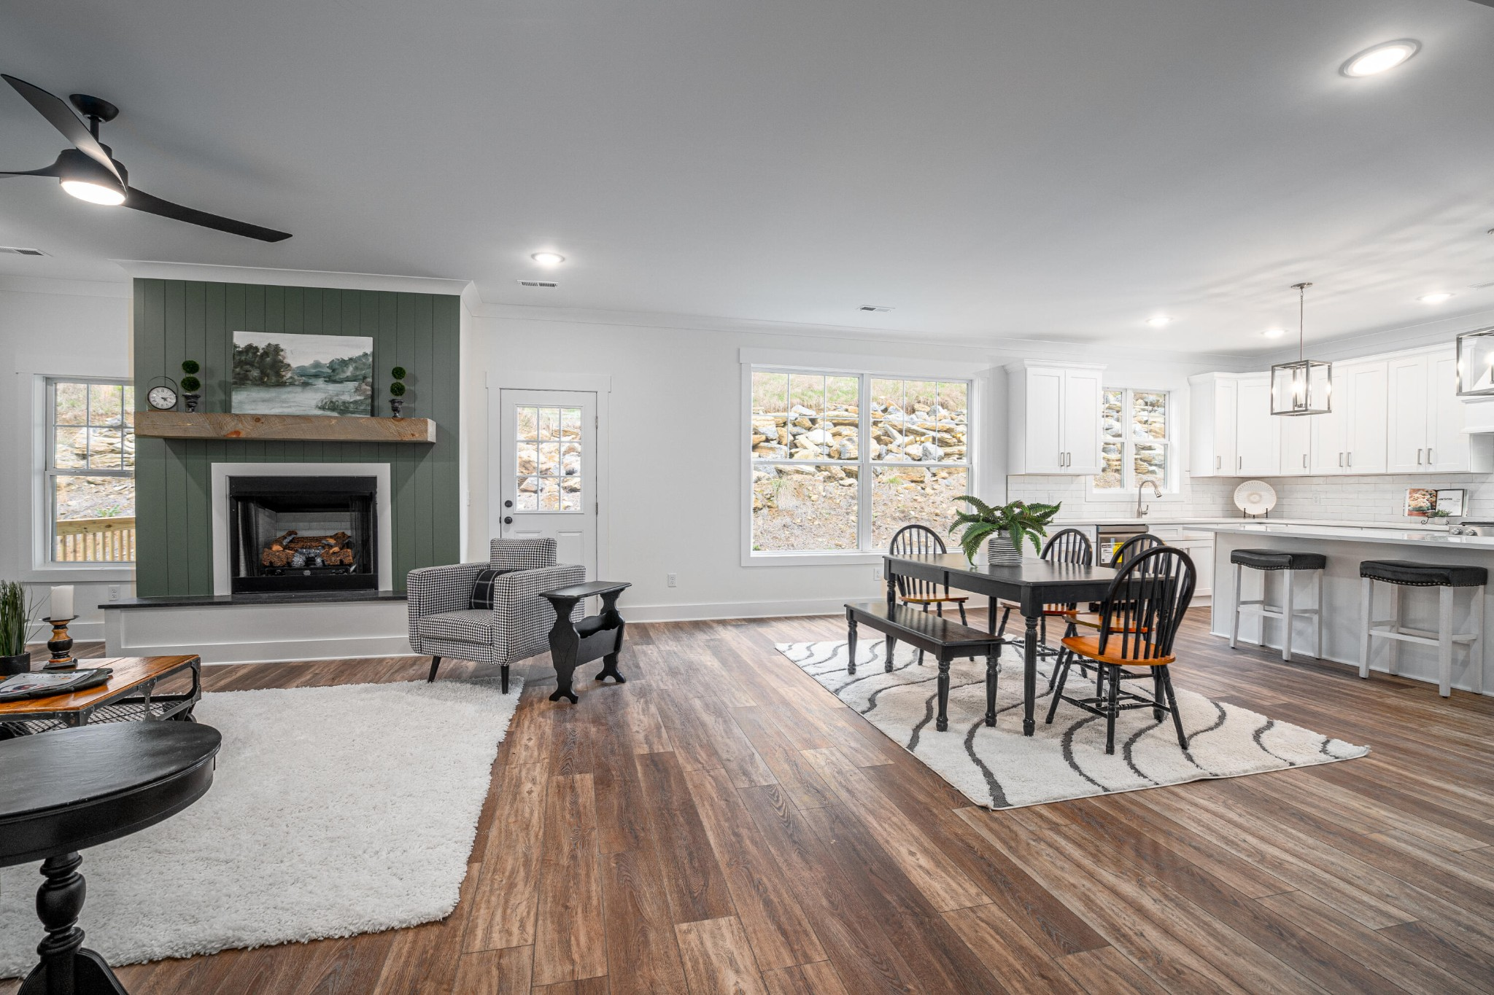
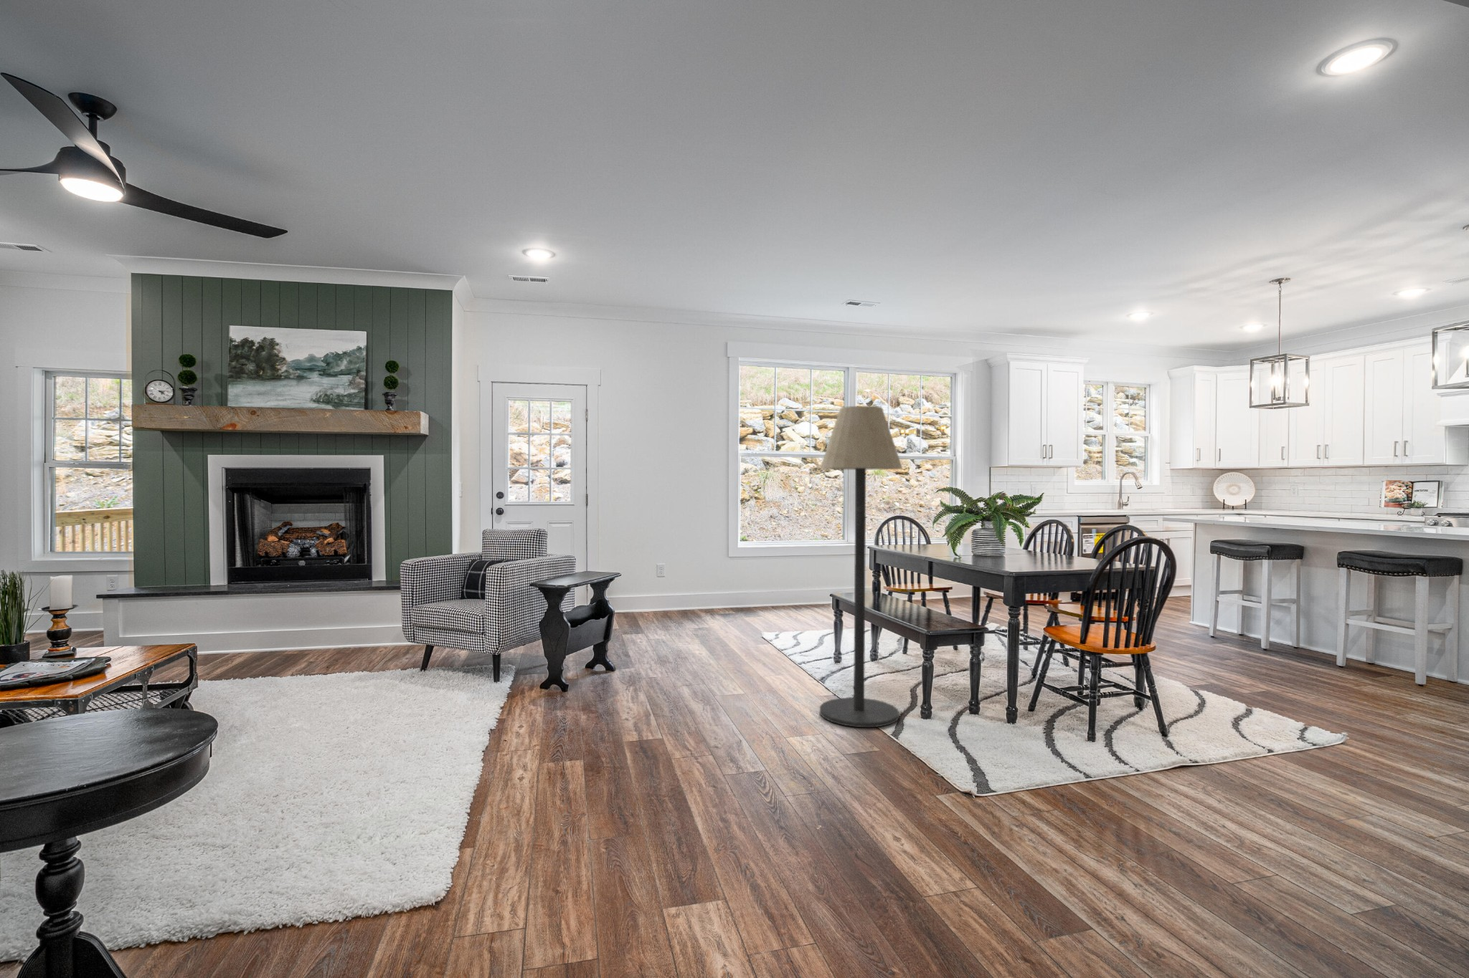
+ floor lamp (860, 561)
